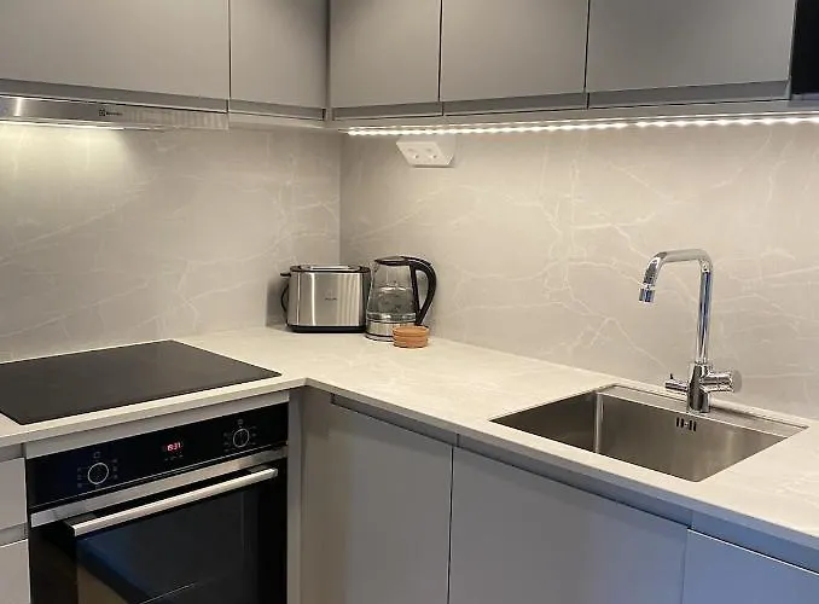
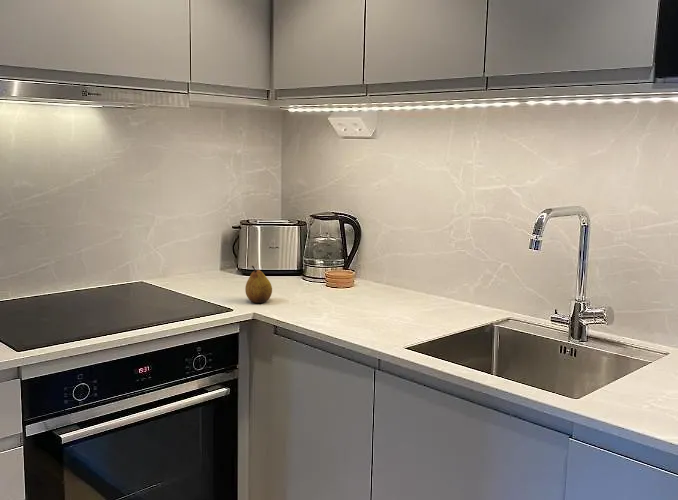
+ fruit (258, 283)
